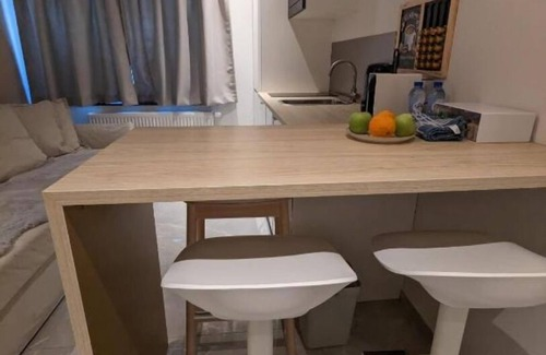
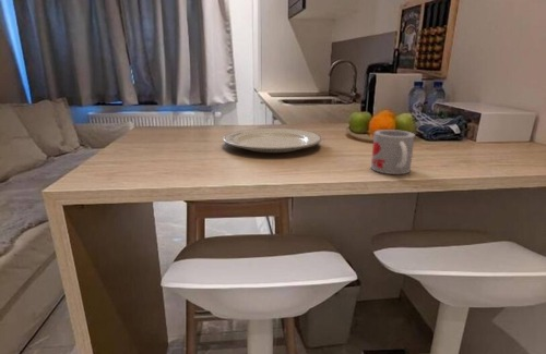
+ mug (394, 152)
+ chinaware (272, 141)
